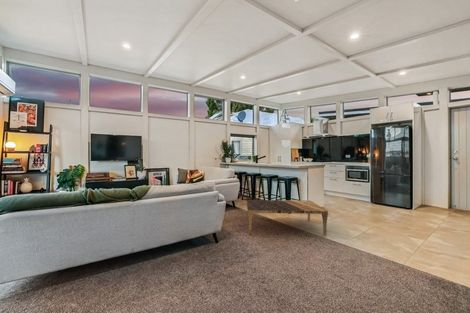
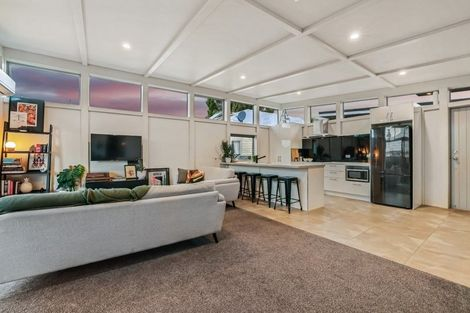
- coffee table (282, 212)
